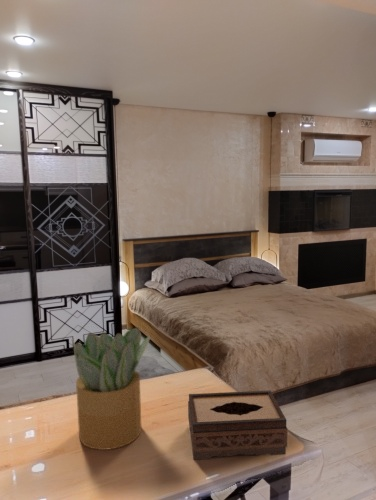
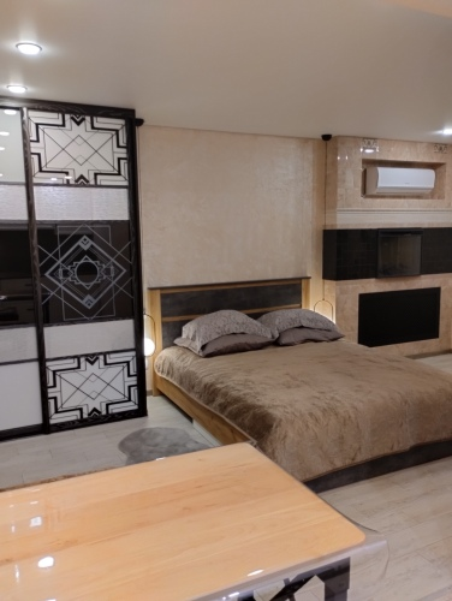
- potted plant (113, 384)
- tissue box (234, 422)
